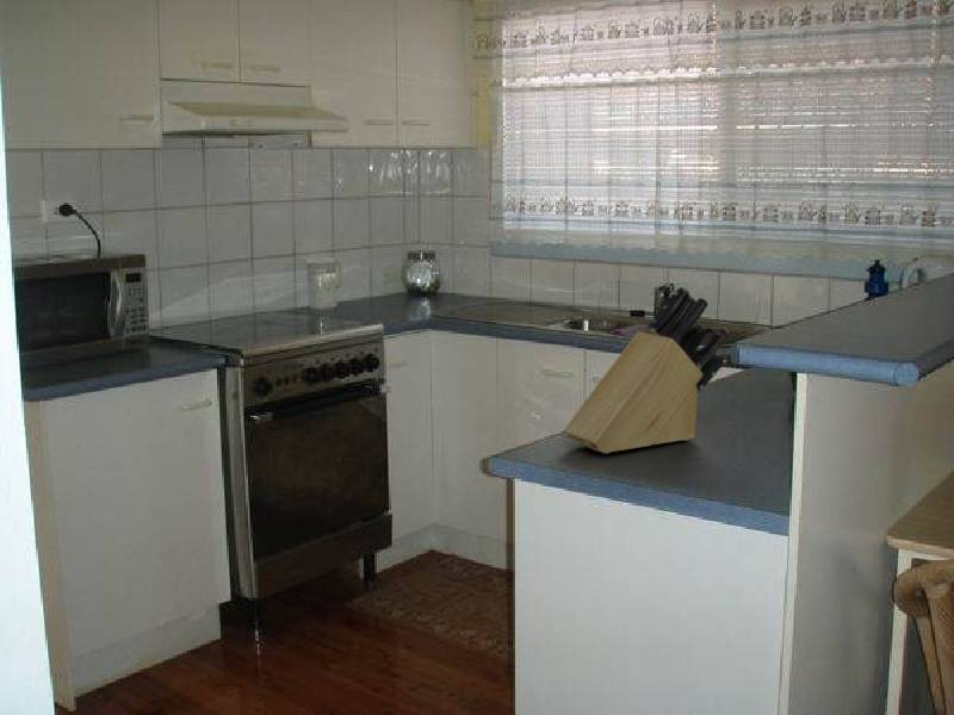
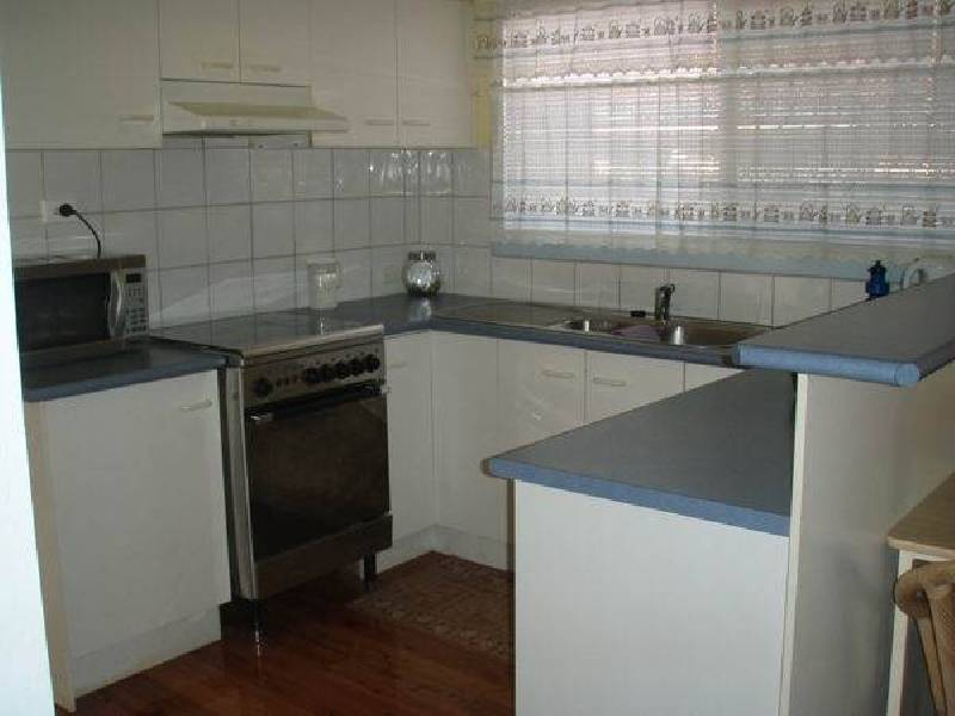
- knife block (649, 366)
